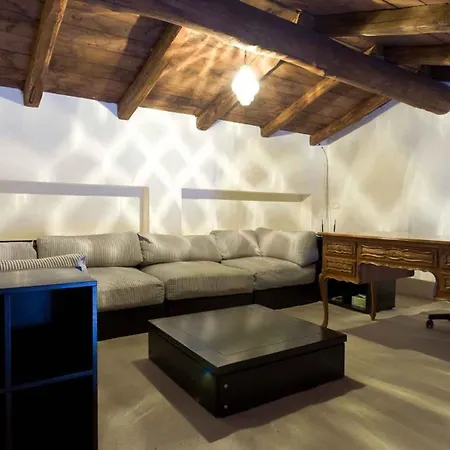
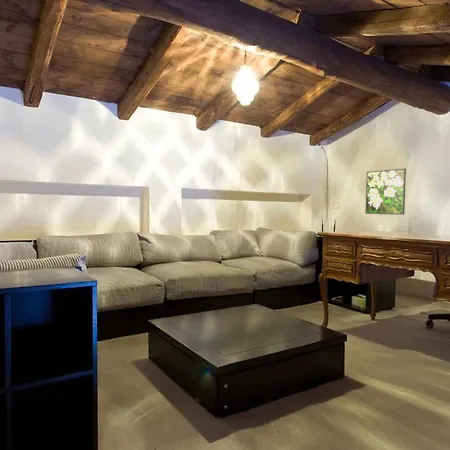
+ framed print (384, 192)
